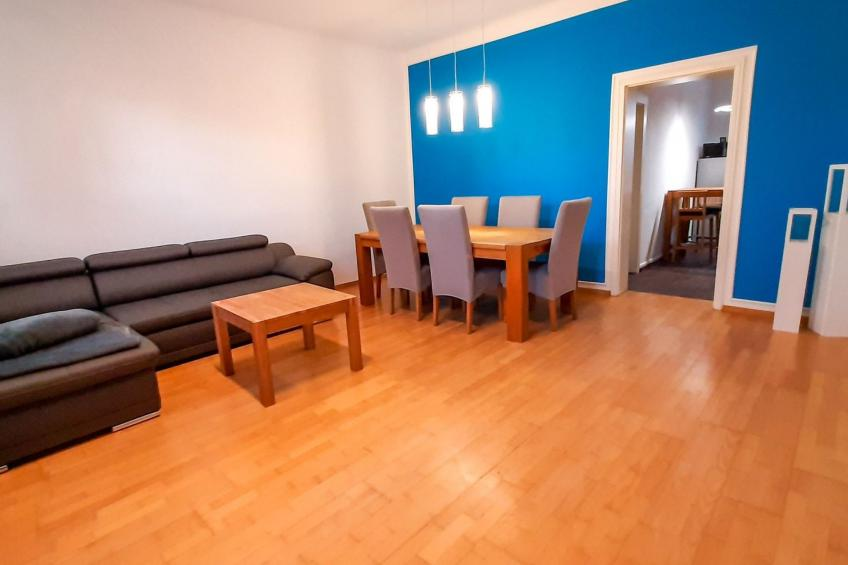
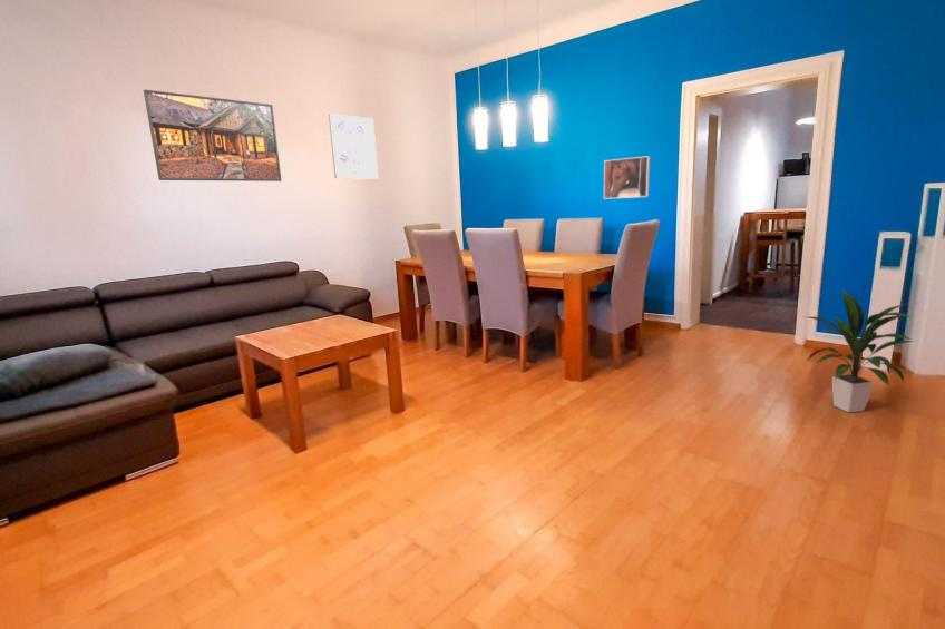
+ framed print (218, 139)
+ indoor plant (860, 352)
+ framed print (625, 178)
+ wall art (354, 147)
